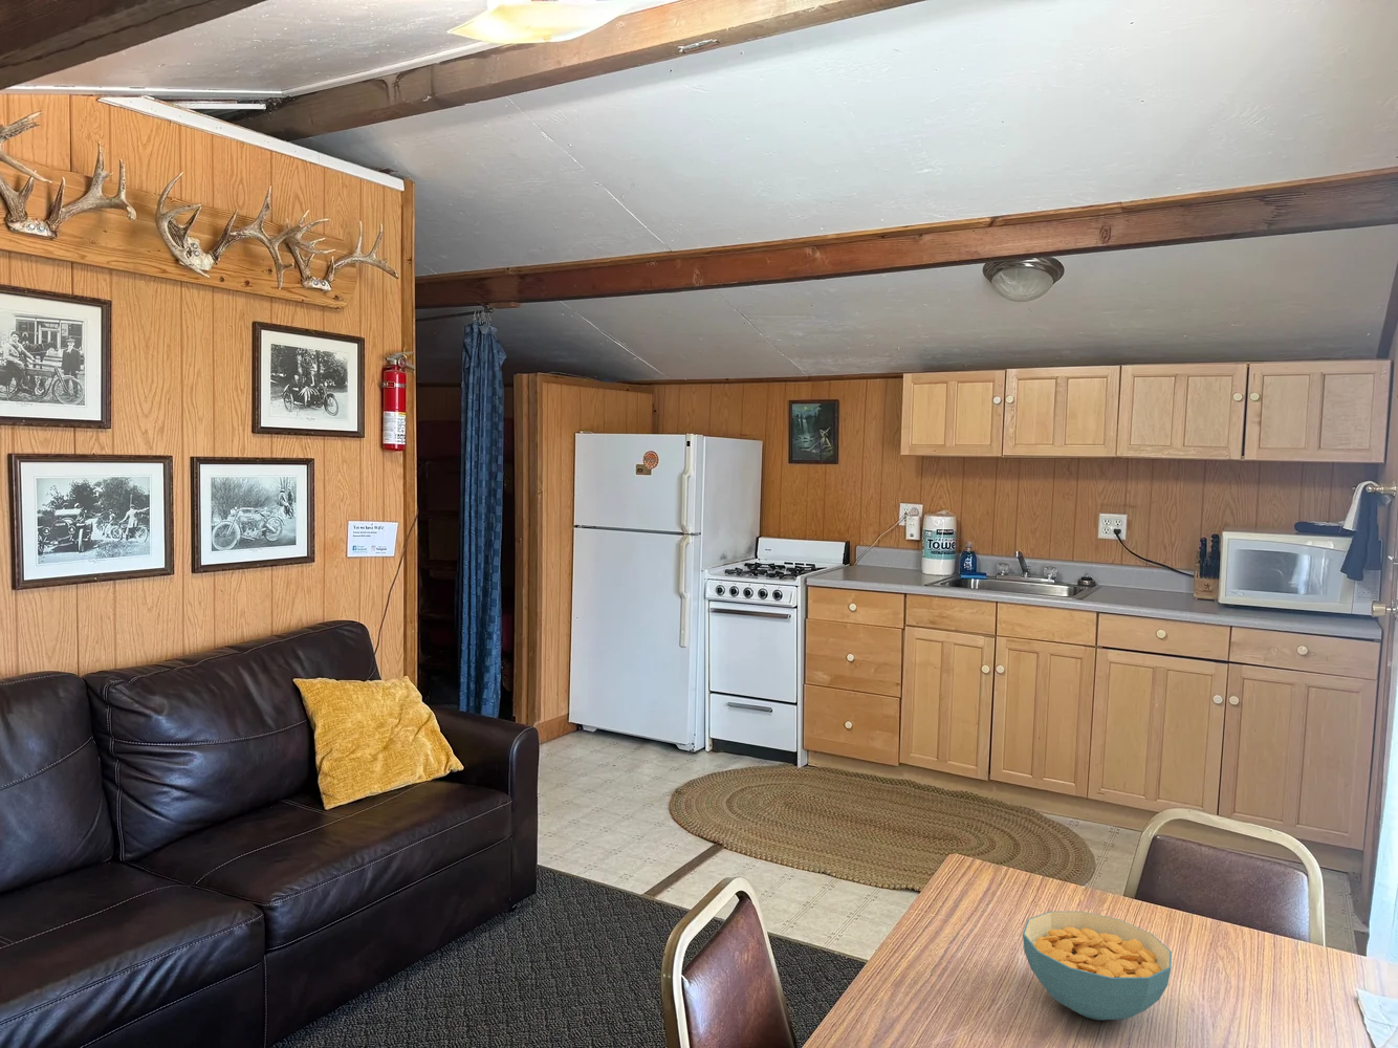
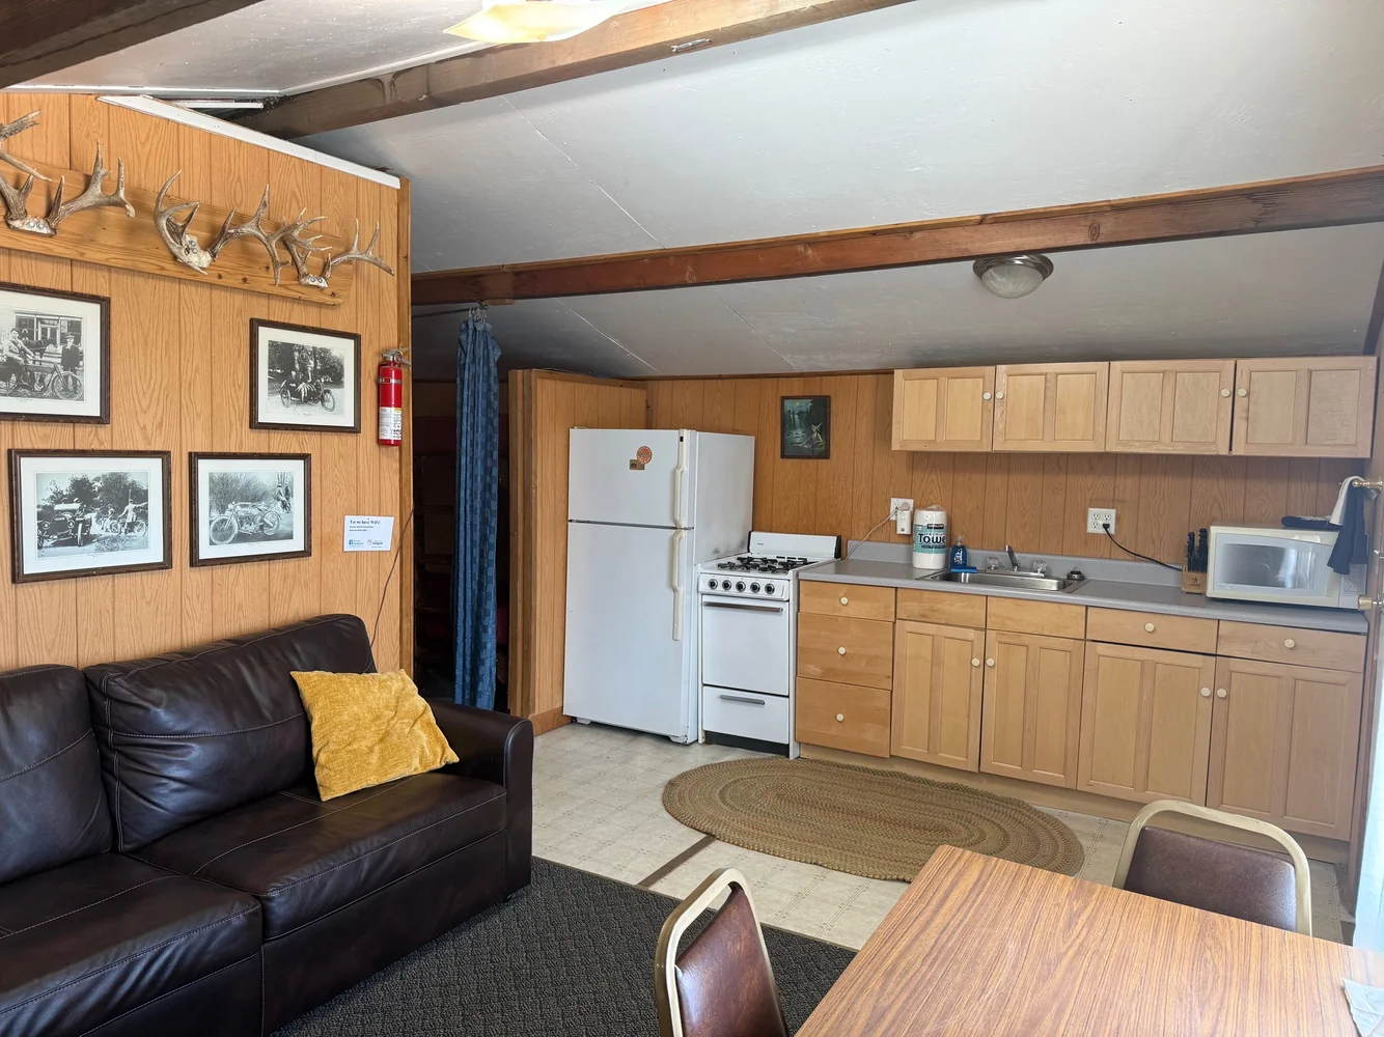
- cereal bowl (1094, 974)
